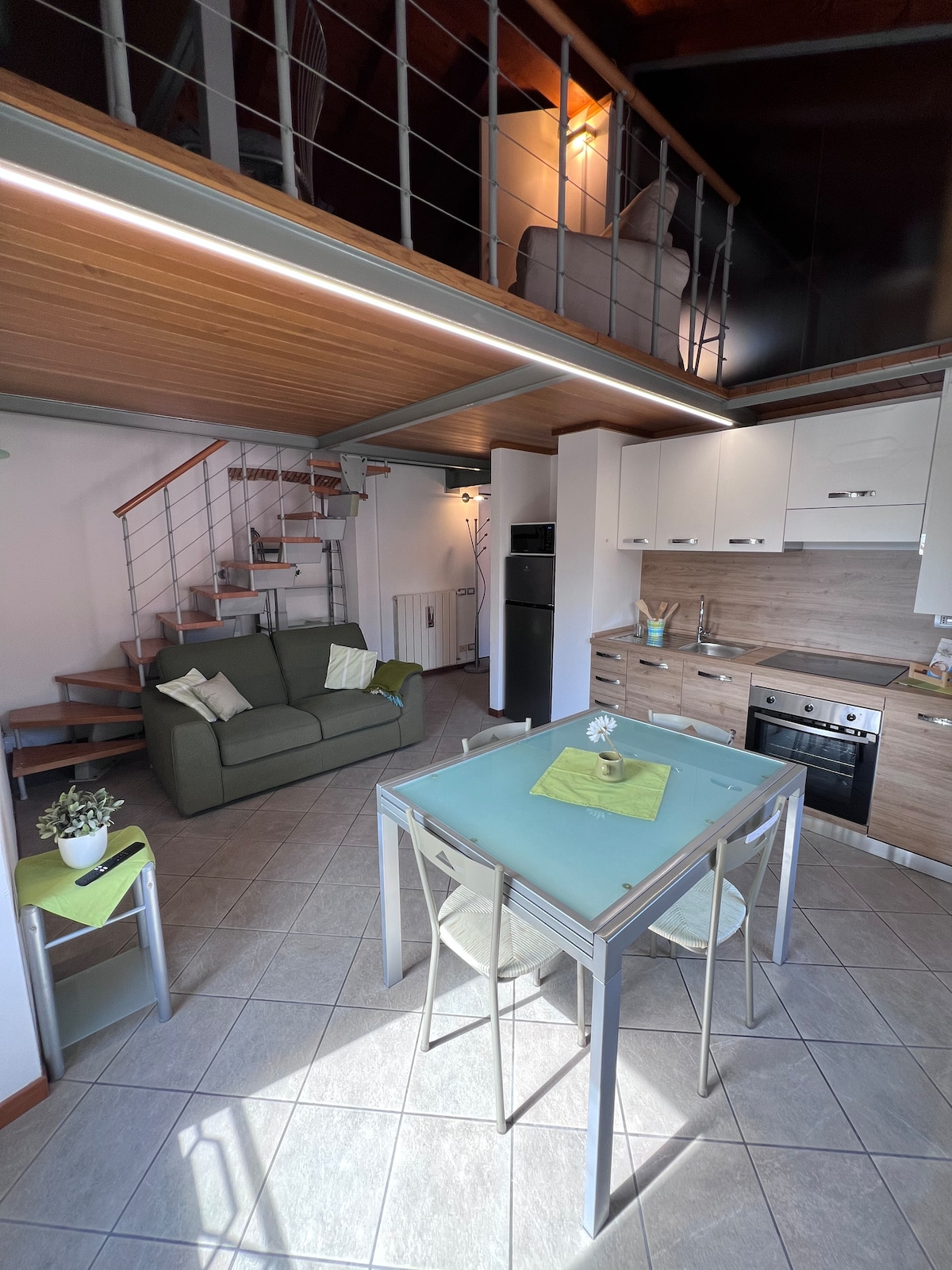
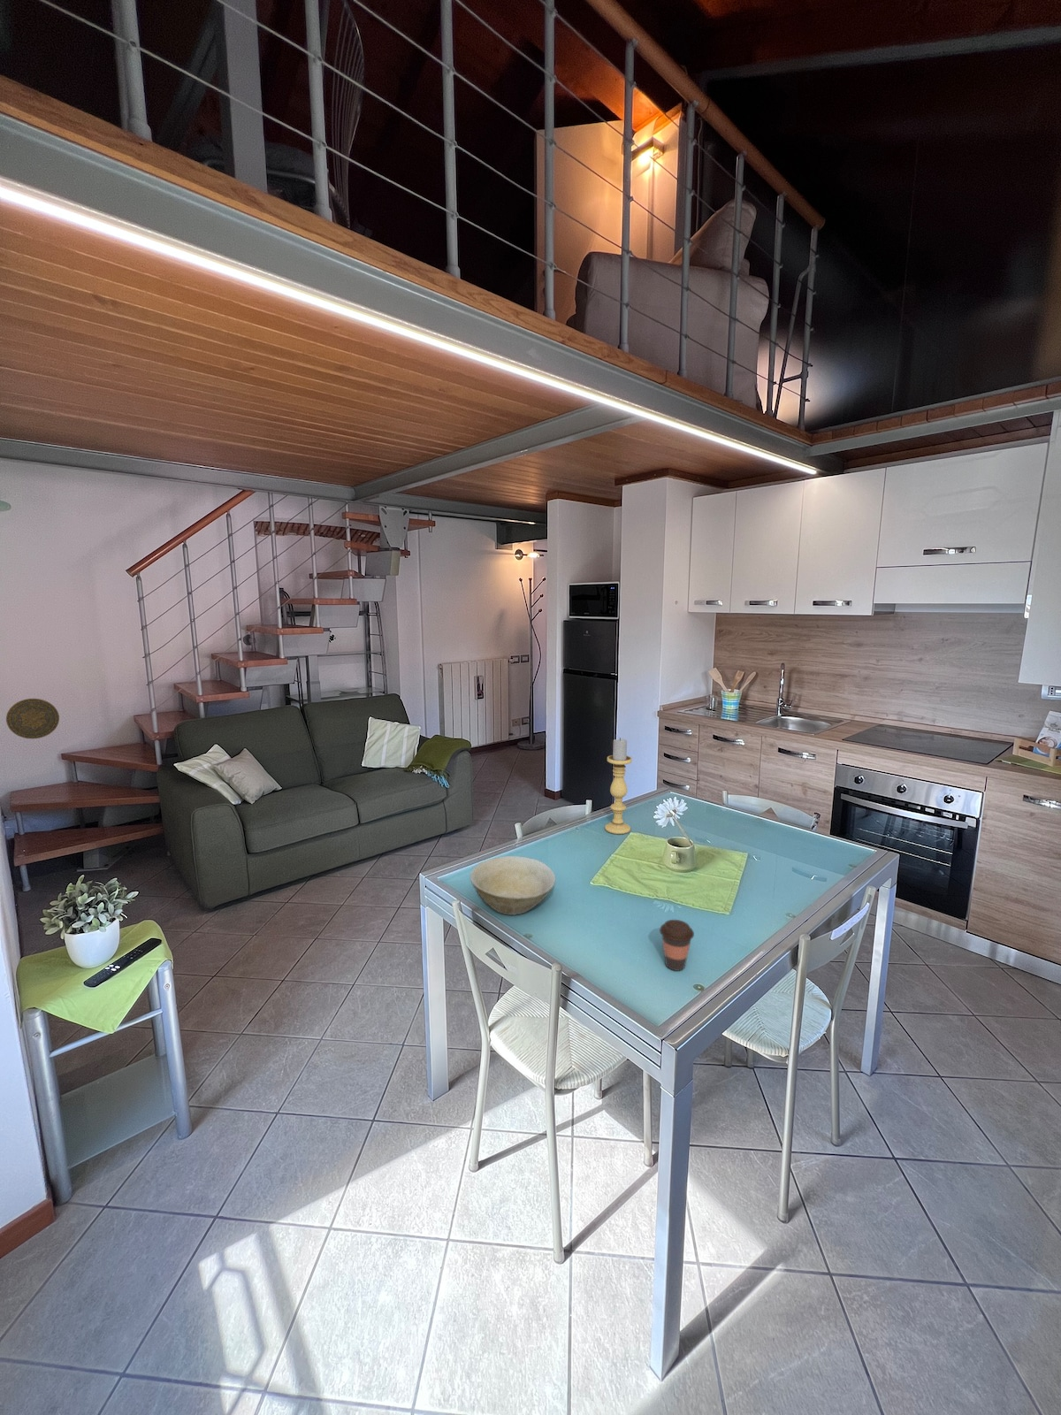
+ coffee cup (675, 946)
+ decorative plate (32, 719)
+ bowl (513, 890)
+ candle holder (619, 783)
